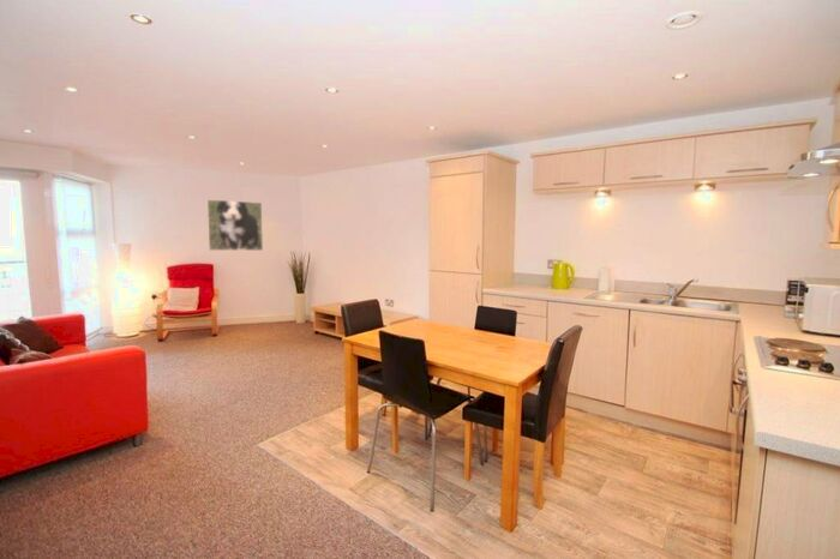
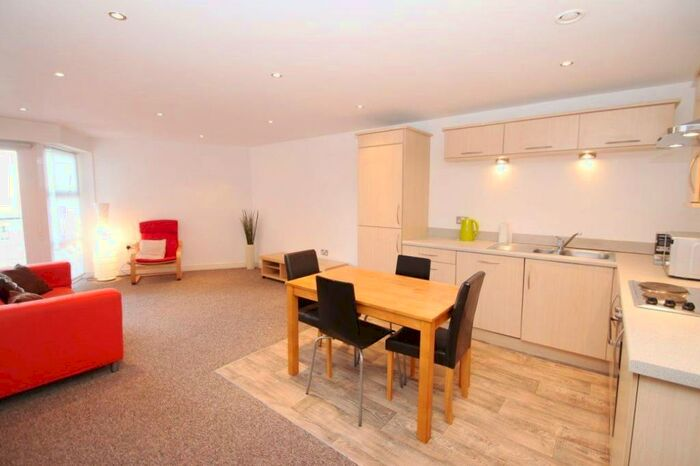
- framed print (235, 226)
